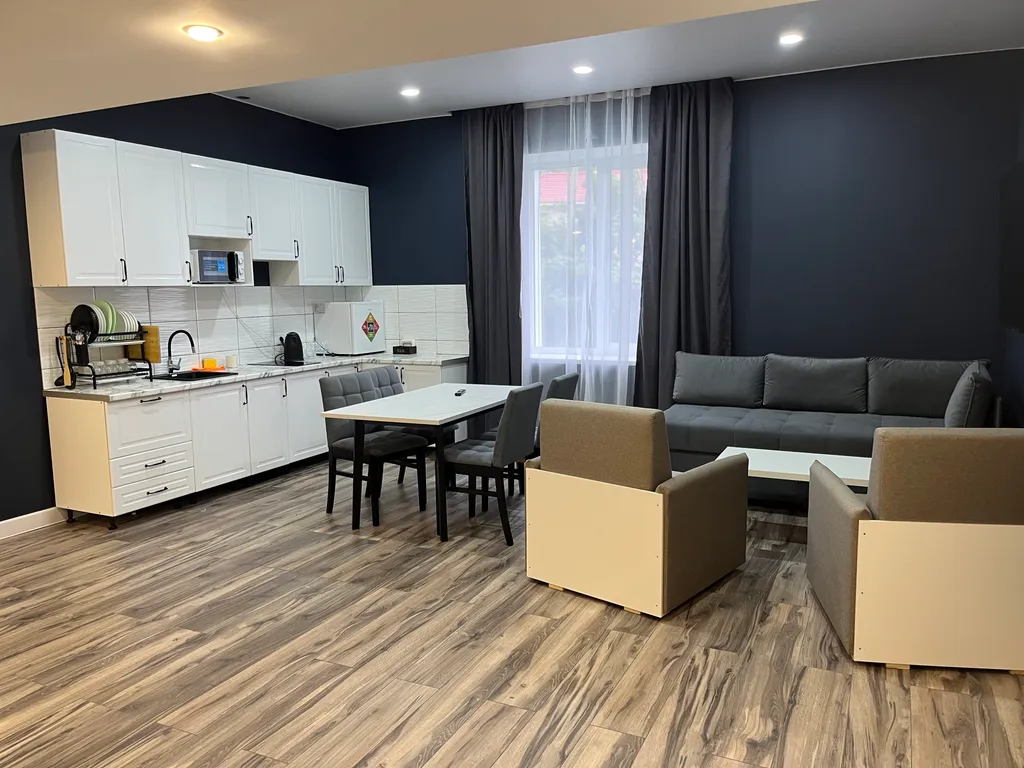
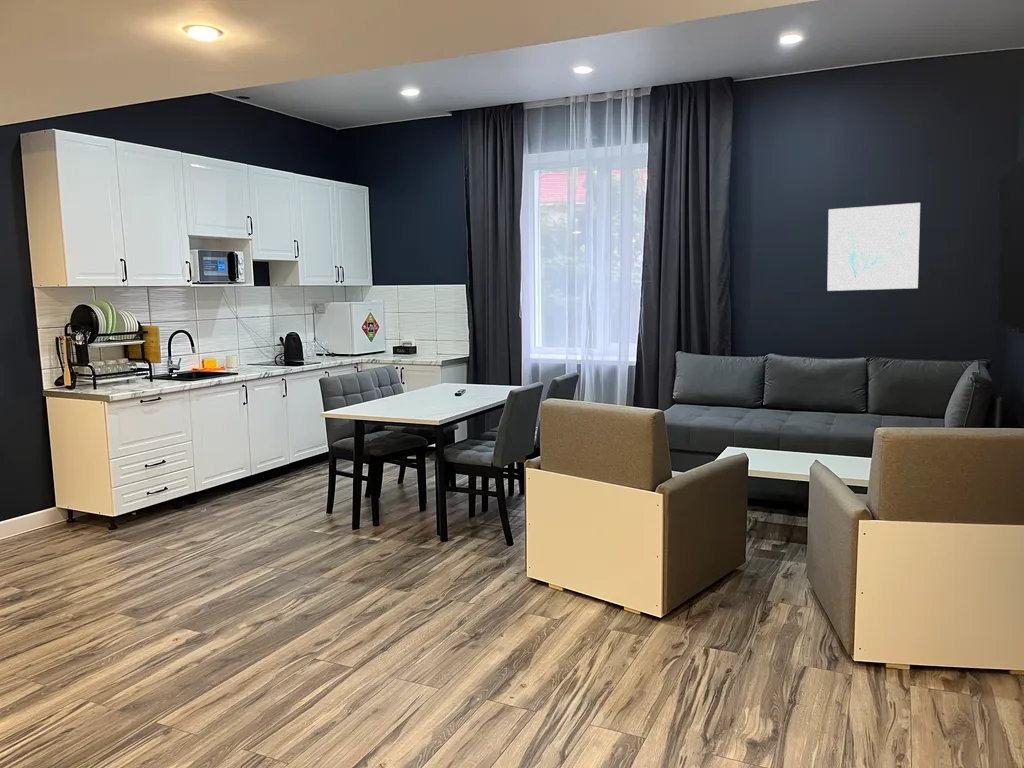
+ wall art (872, 248)
